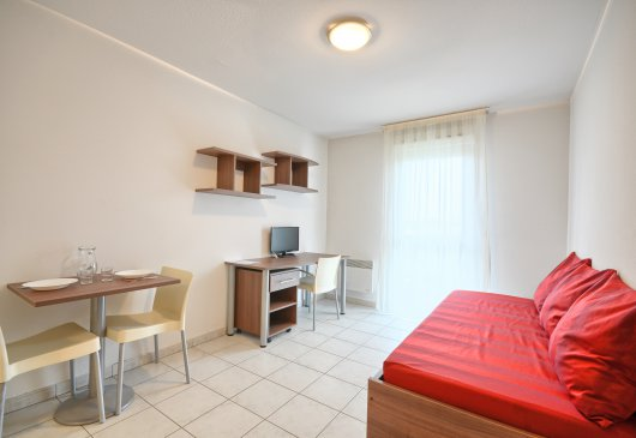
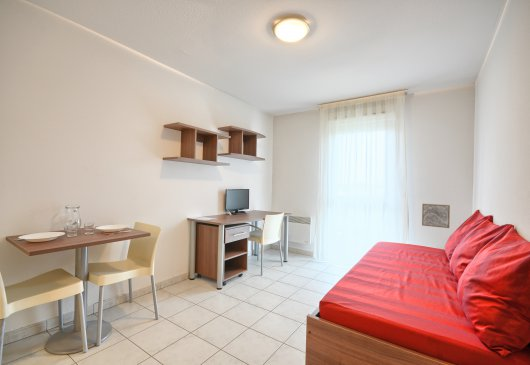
+ wall art (435, 215)
